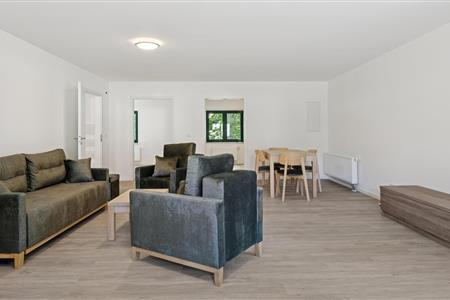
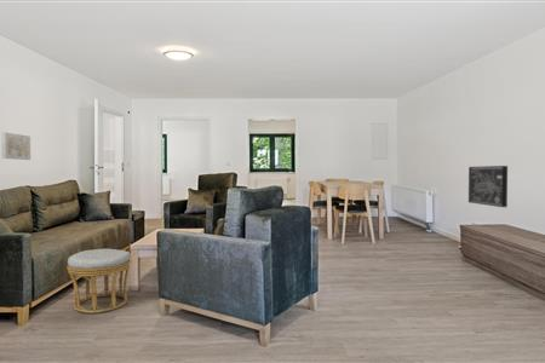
+ wall art (486, 185)
+ wall art (16, 146)
+ ottoman (99, 276)
